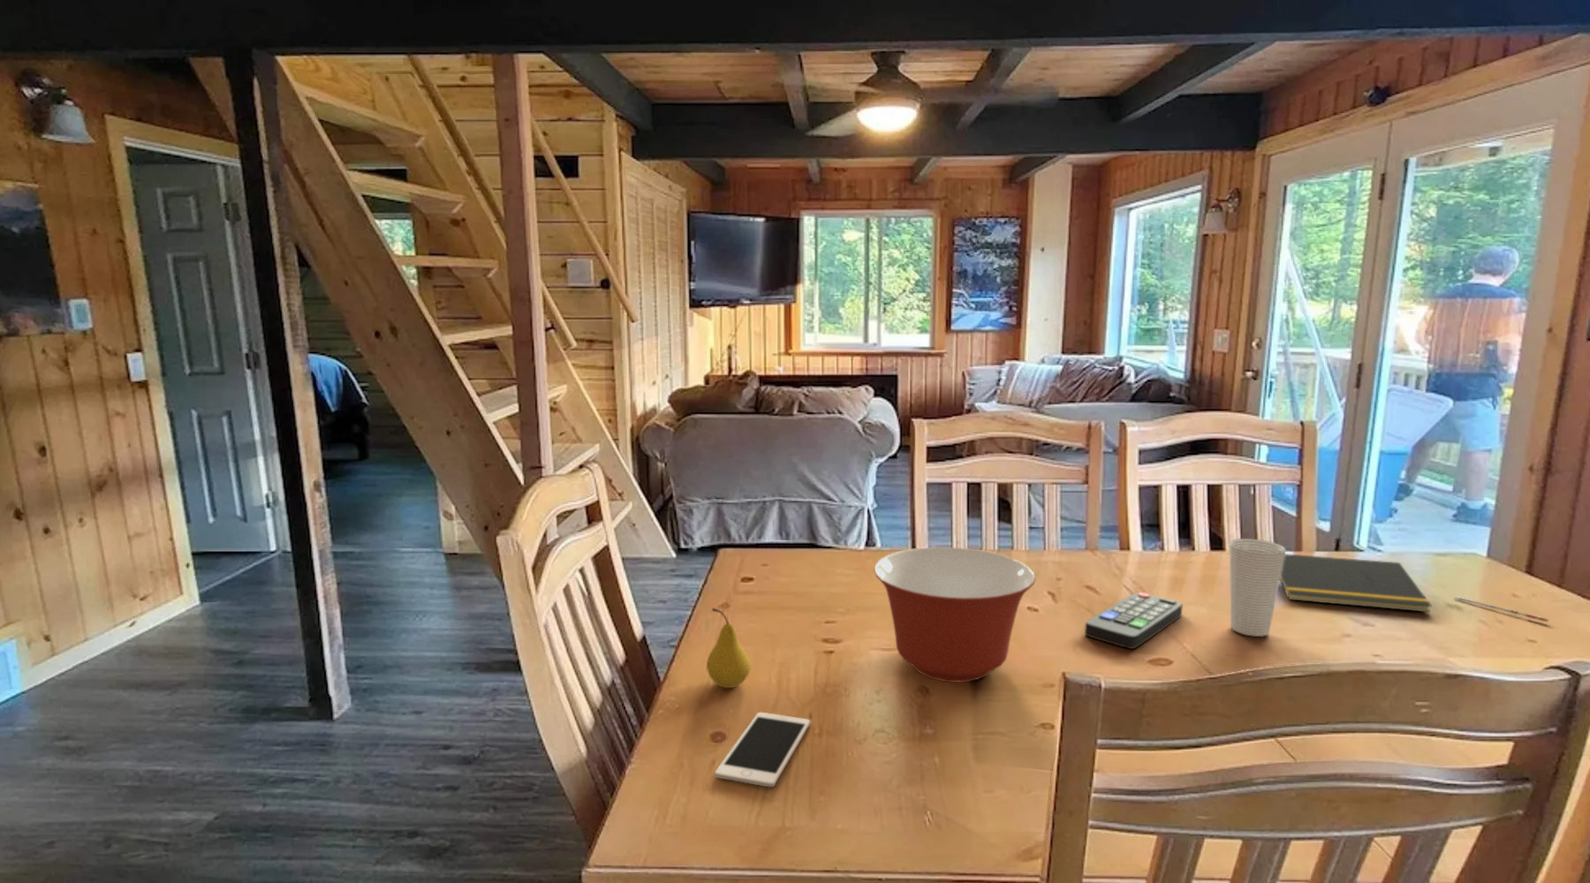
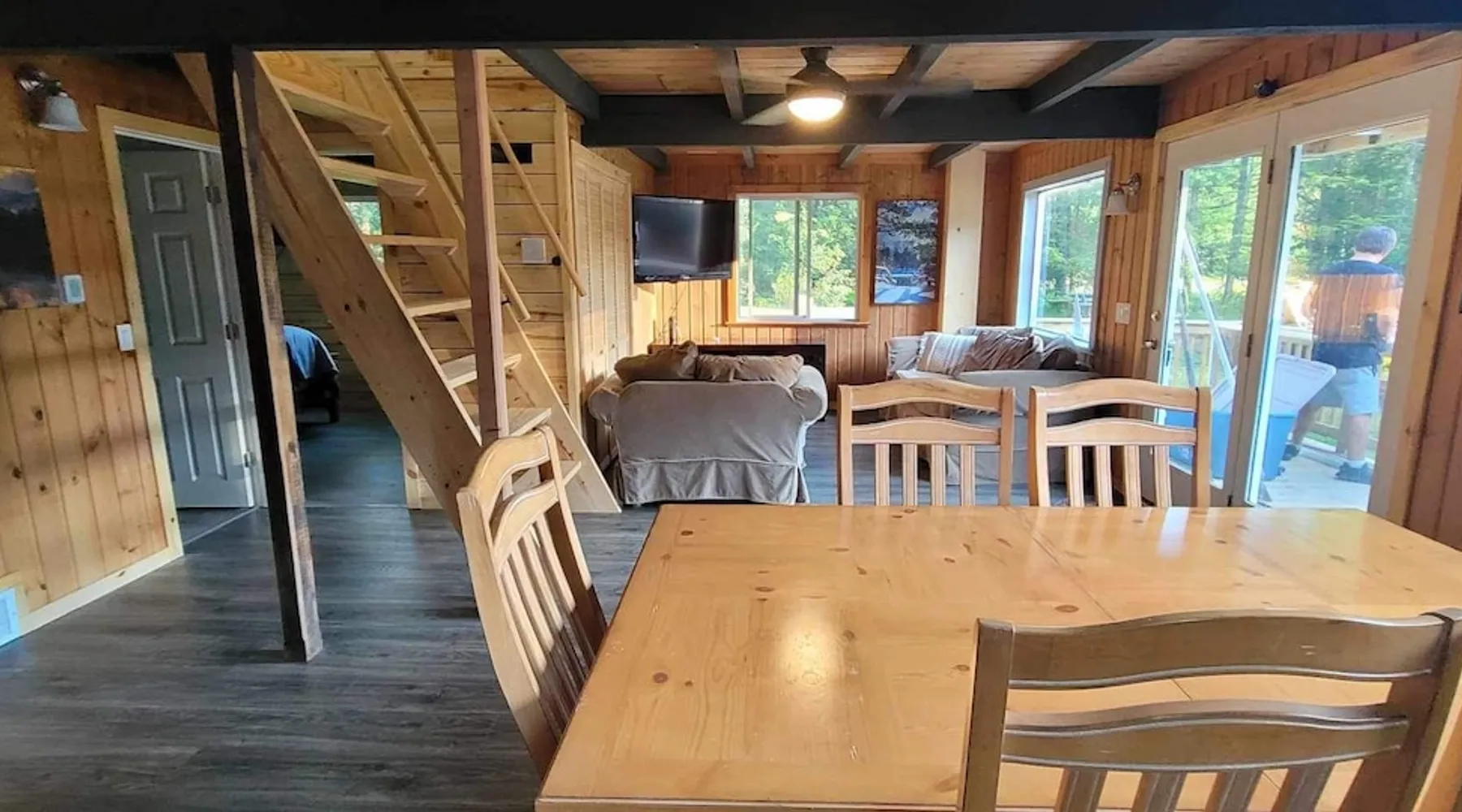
- fruit (728, 646)
- pen (1499, 608)
- cell phone (765, 746)
- cup (1253, 588)
- mixing bowl (952, 618)
- notepad (1345, 580)
- remote control (1135, 618)
